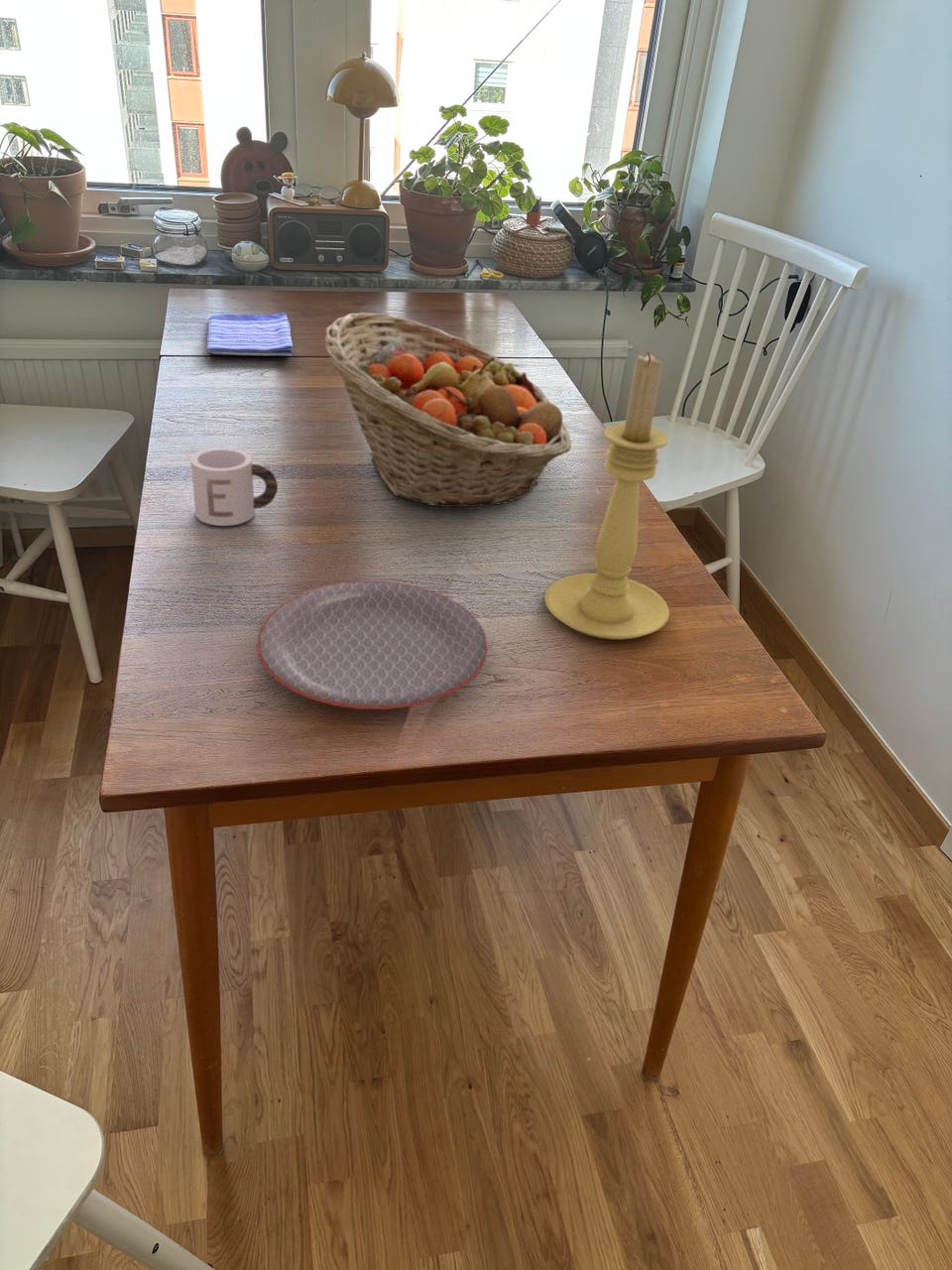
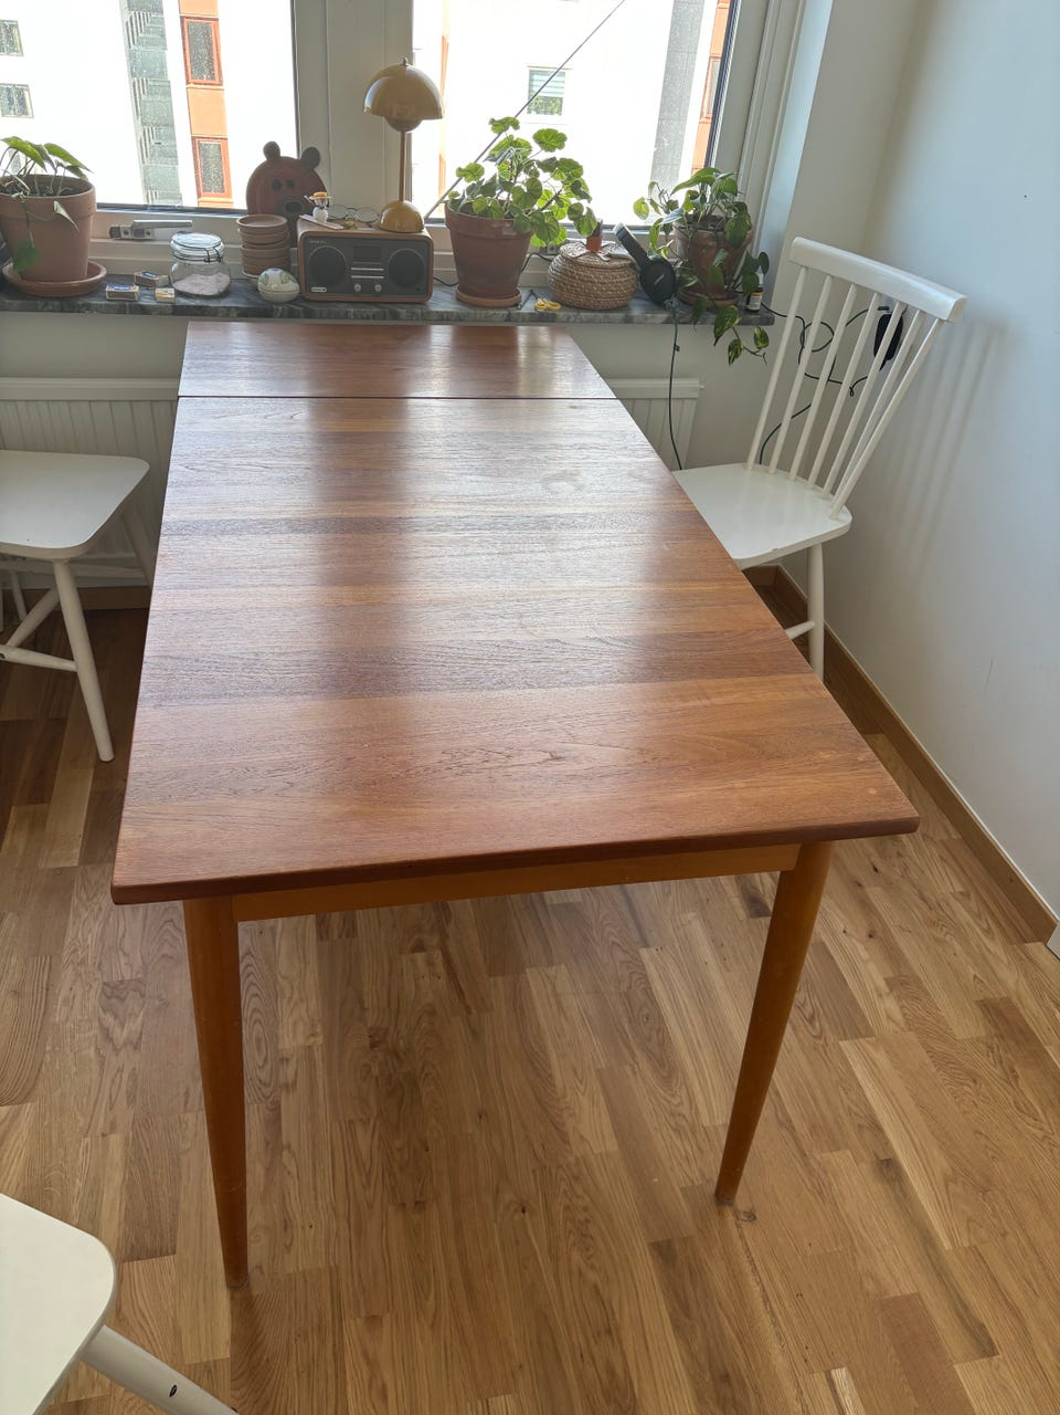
- candle holder (626, 491)
- plate (373, 645)
- fruit basket (448, 404)
- mug (235, 486)
- dish towel (250, 331)
